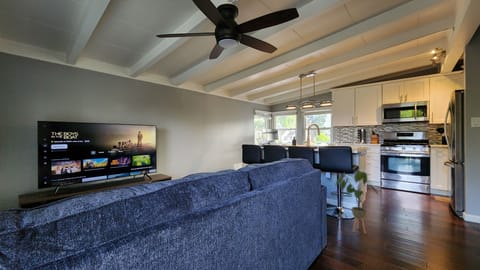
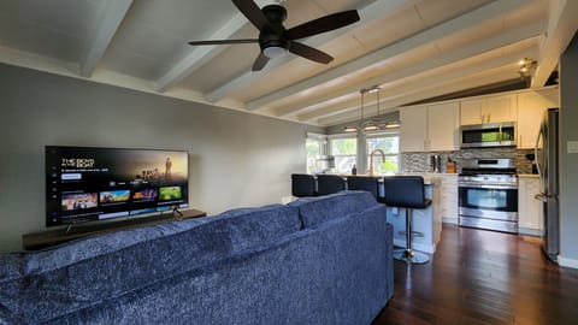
- house plant (356, 200)
